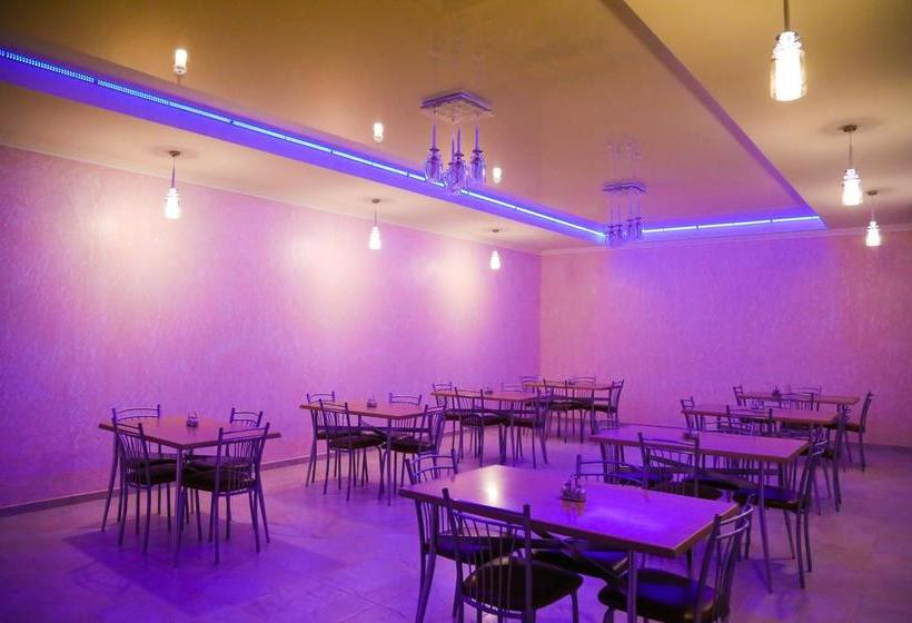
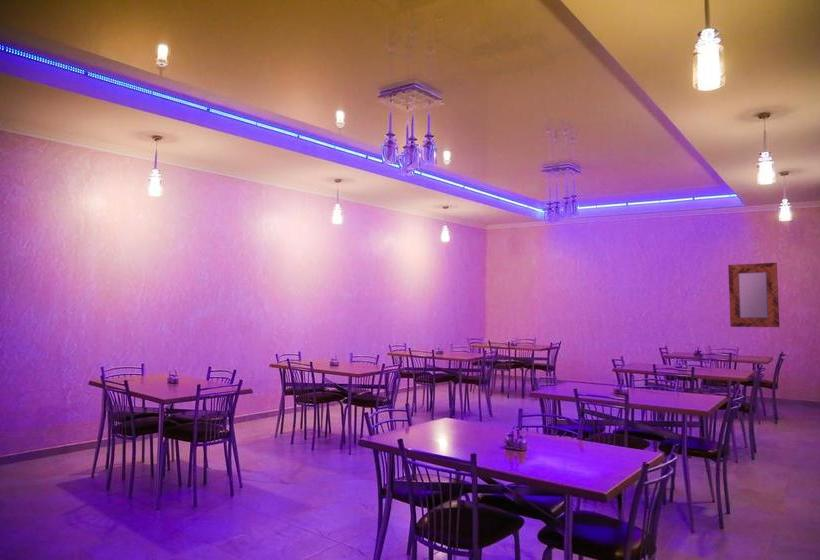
+ home mirror (753, 295)
